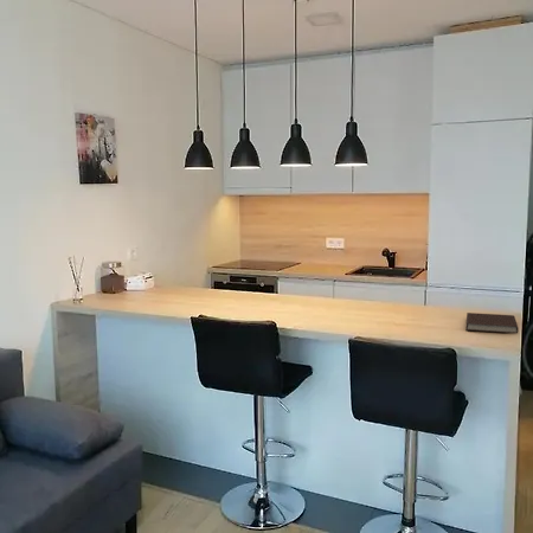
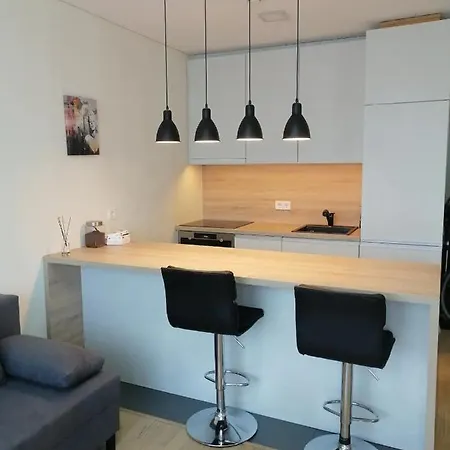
- notebook (490, 322)
